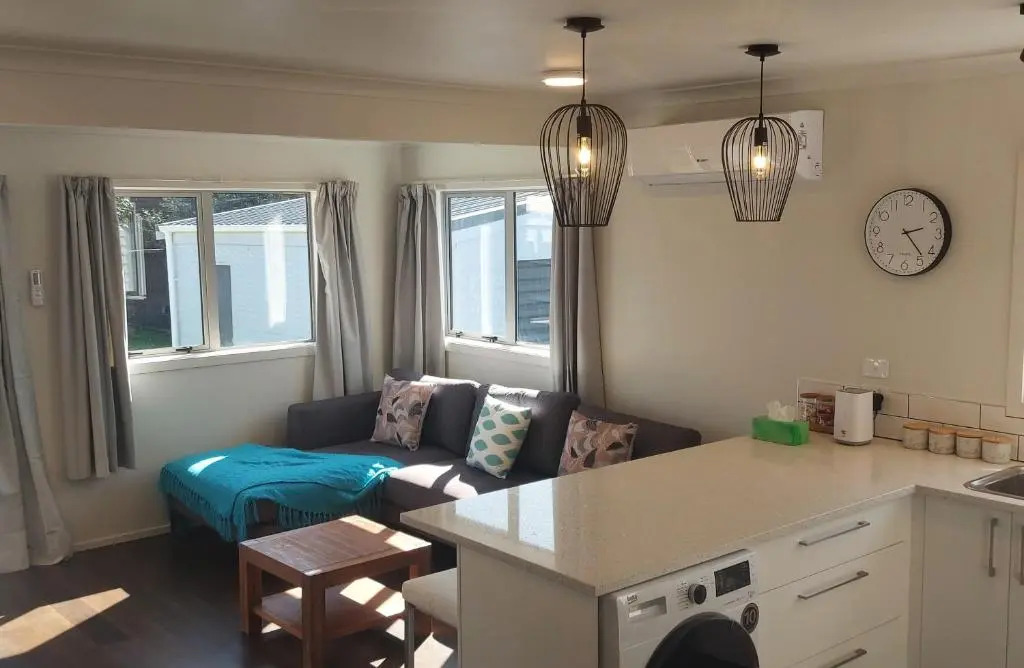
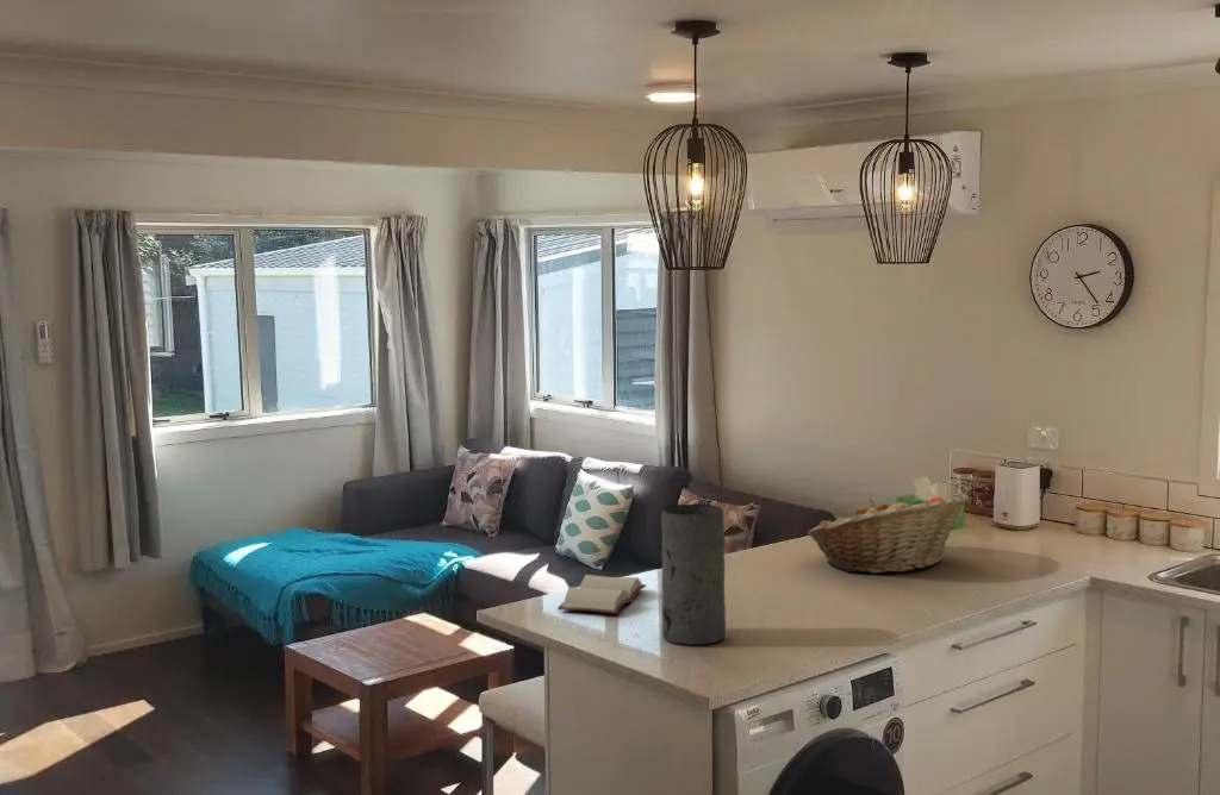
+ vase (692, 572)
+ fruit basket (889, 527)
+ hardback book (603, 590)
